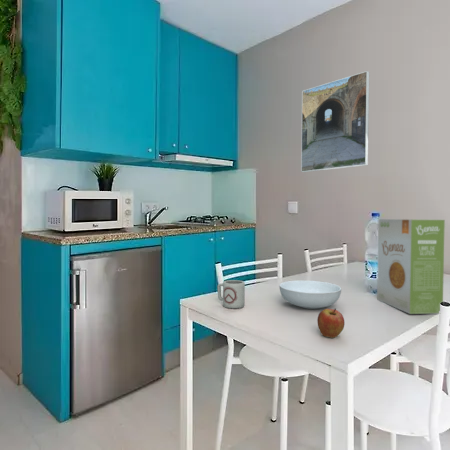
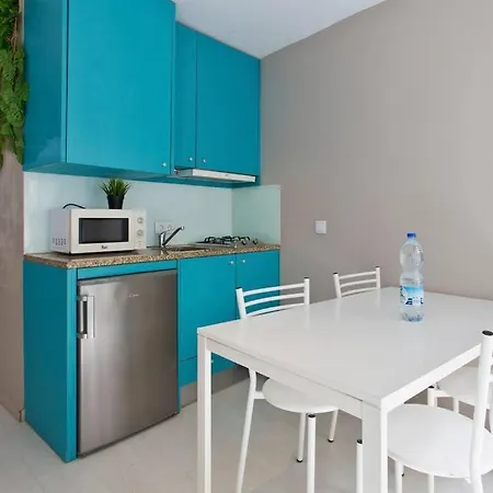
- fruit (330, 321)
- serving bowl (309, 295)
- cup (230, 293)
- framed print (332, 125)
- food box (408, 262)
